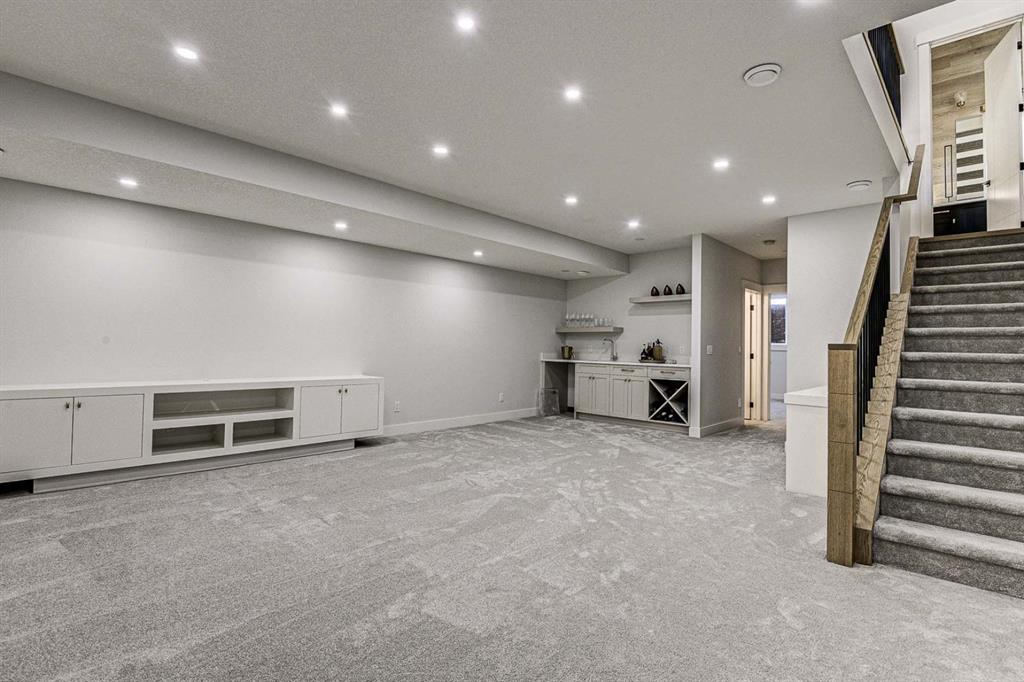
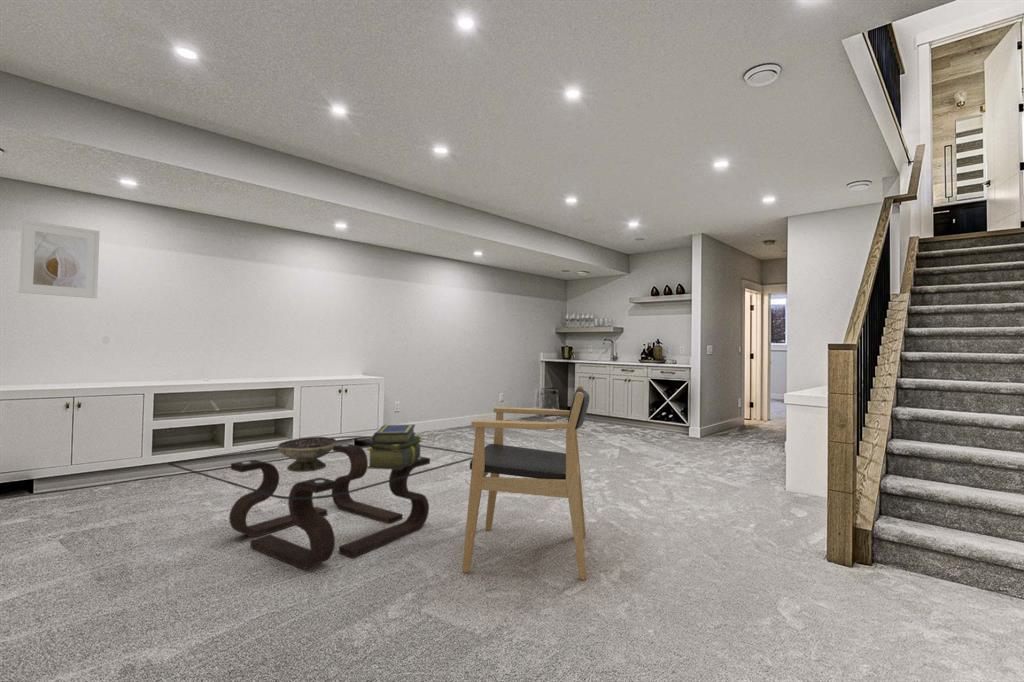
+ stack of books (395, 445)
+ coffee table (333, 495)
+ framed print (61, 260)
+ armchair (531, 469)
+ decorative bowl (307, 454)
